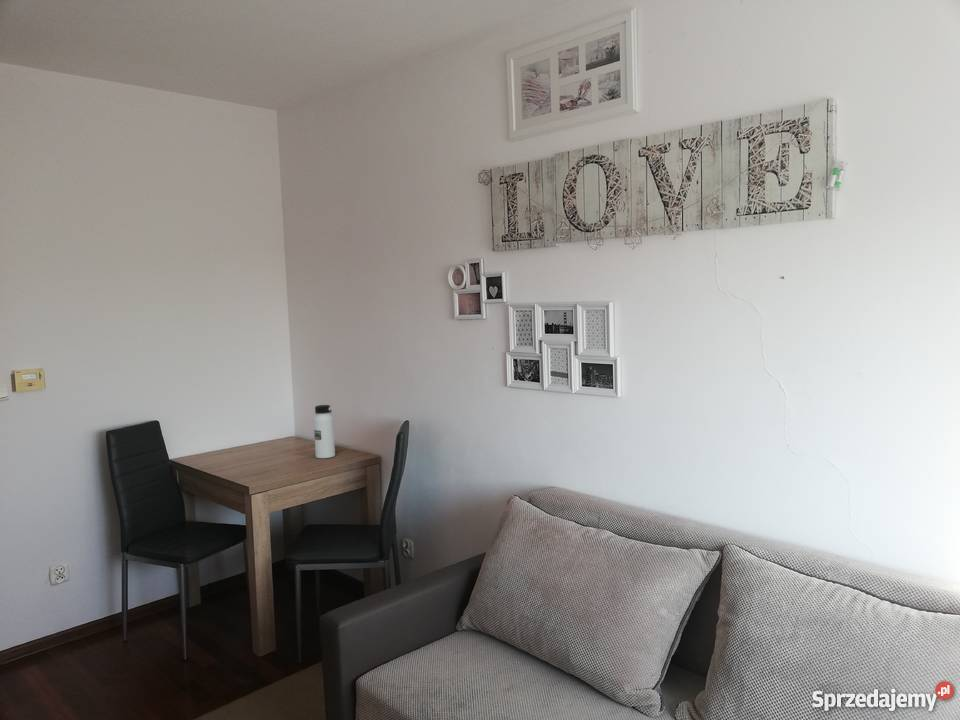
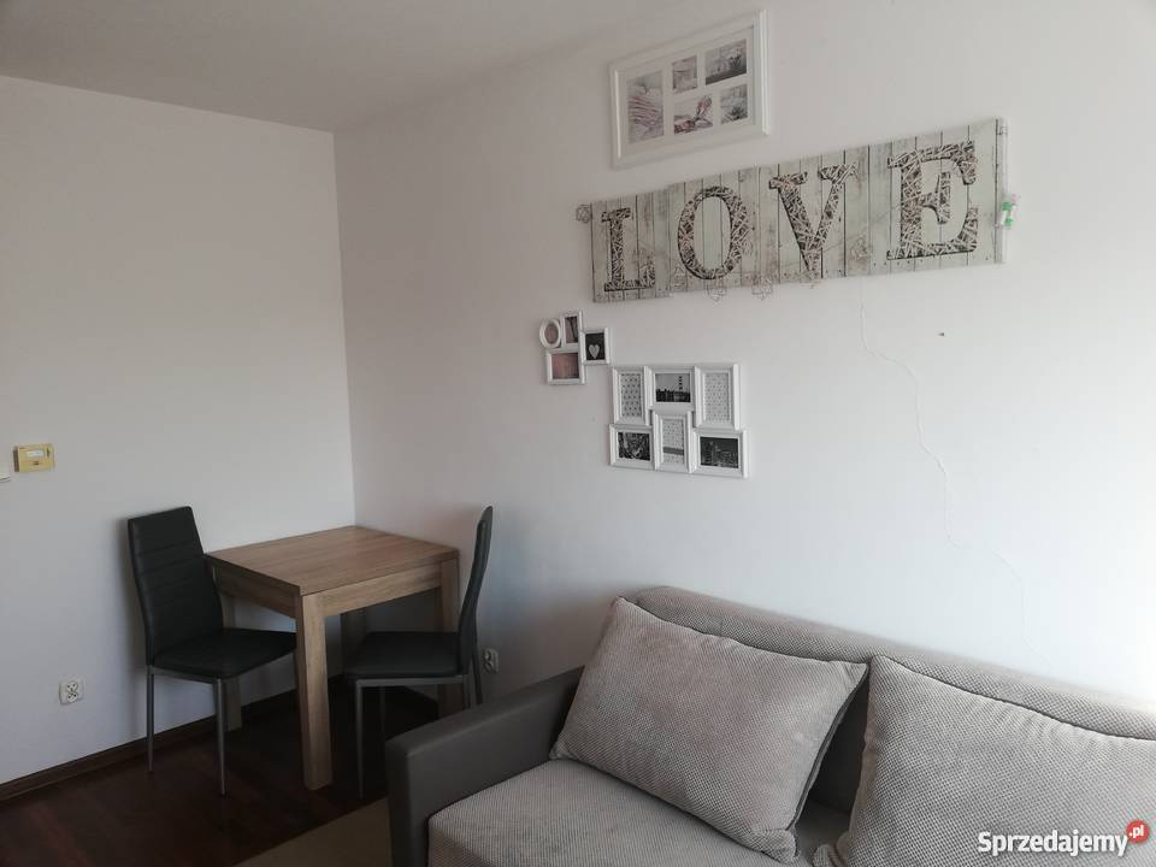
- water bottle (324, 431)
